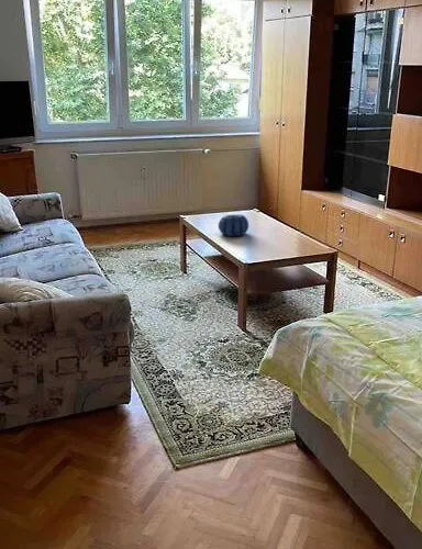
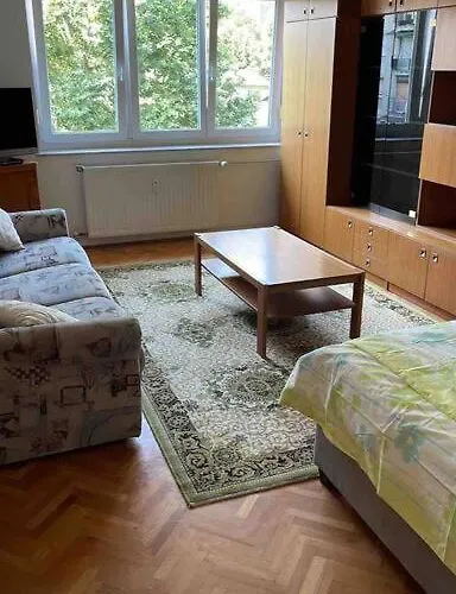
- decorative bowl (233, 224)
